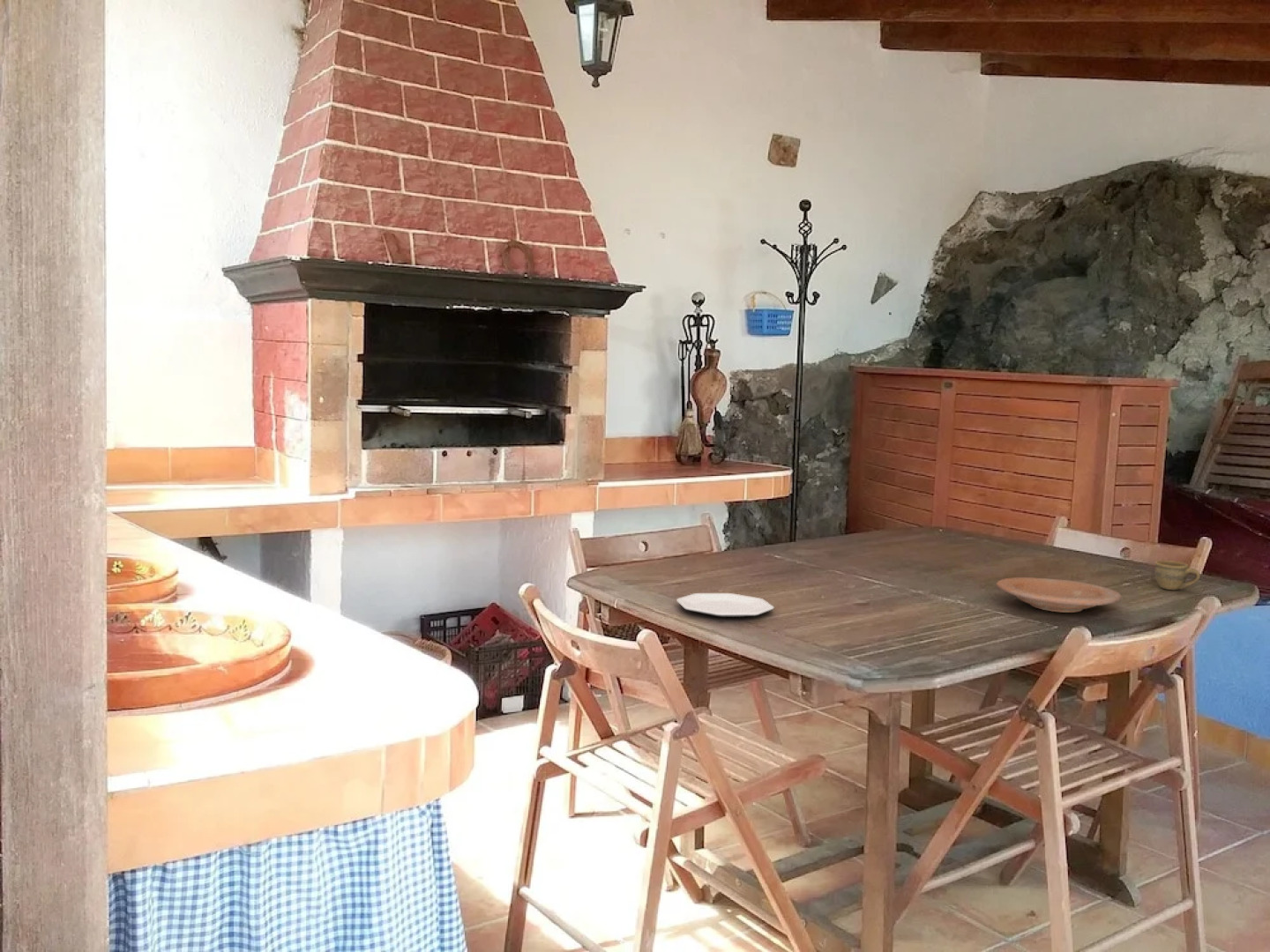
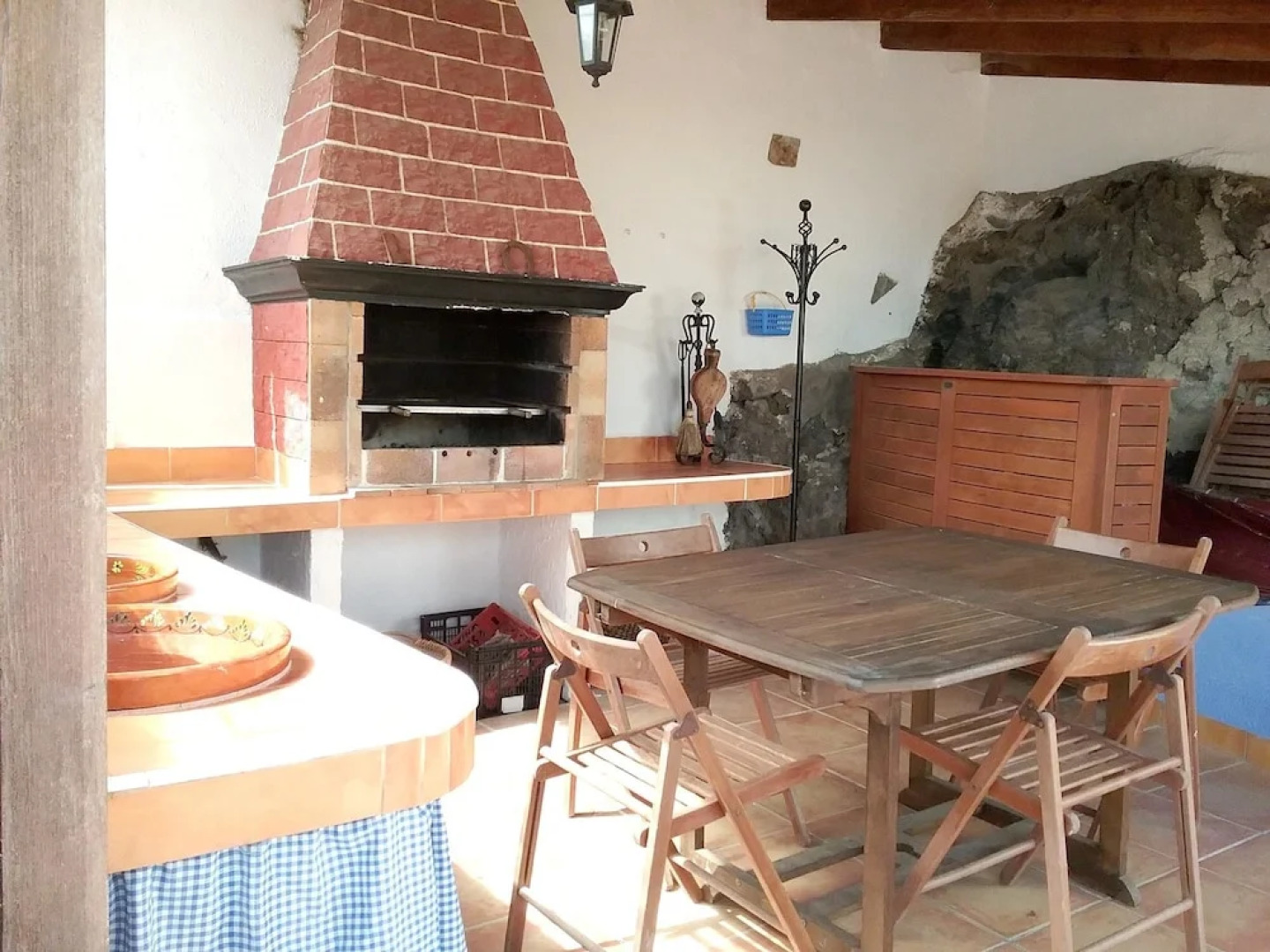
- plate (1057, 597)
- cup (1176, 576)
- plate (724, 606)
